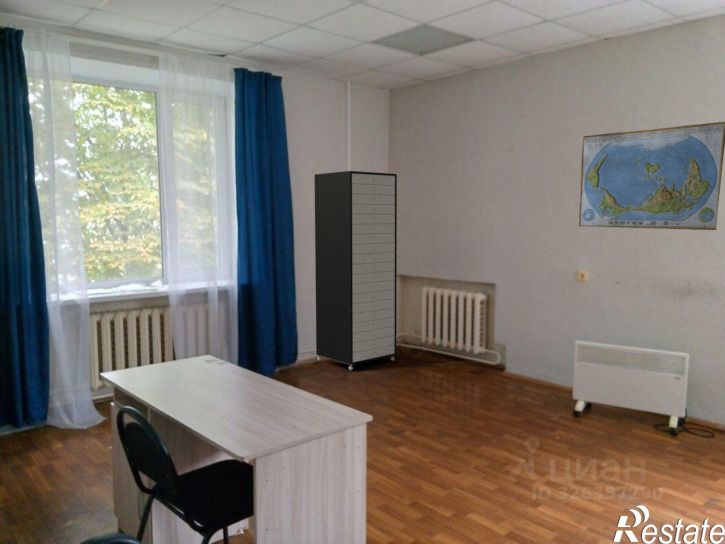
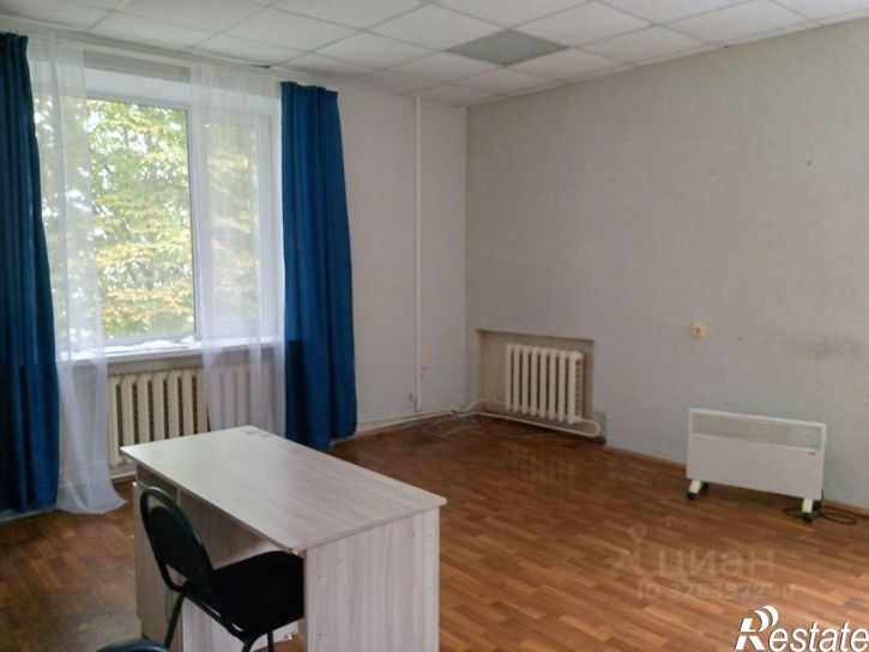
- storage cabinet (356, 268)
- world map (645, 179)
